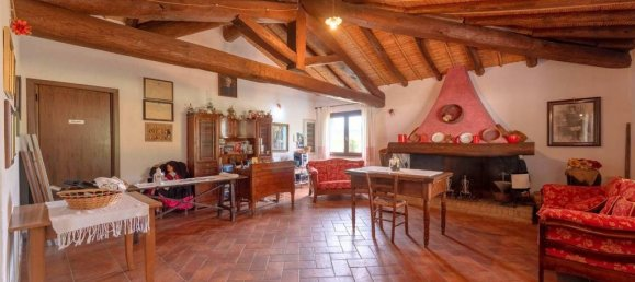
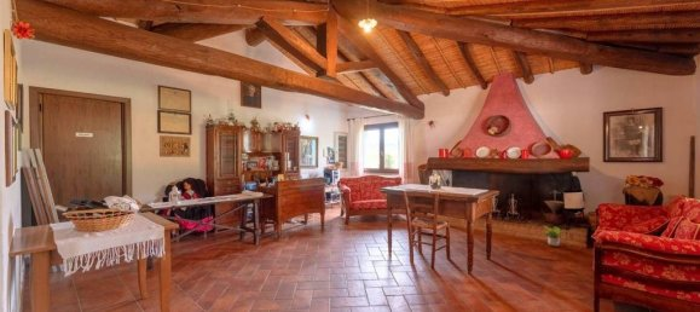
+ potted plant (553, 236)
